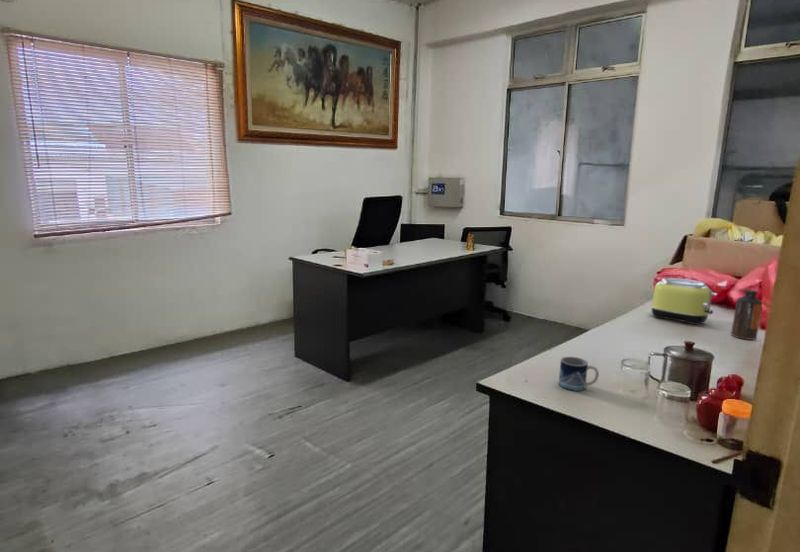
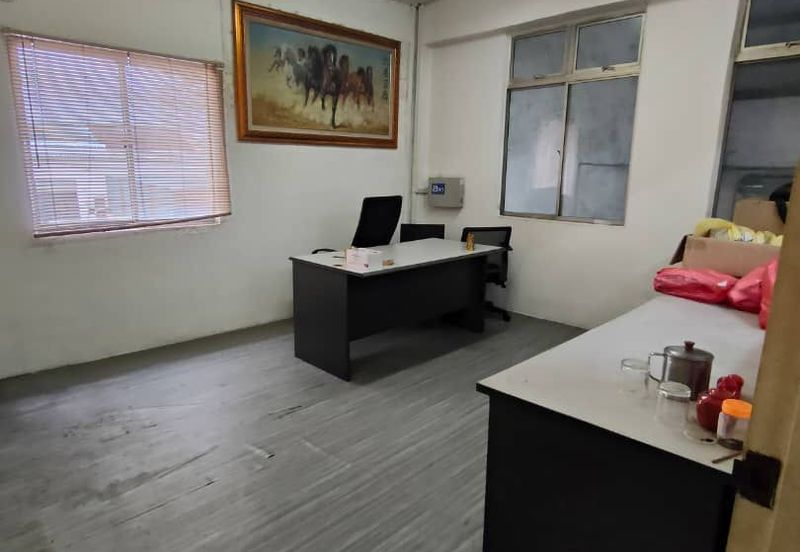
- toaster (683, 300)
- bottle (747, 313)
- mug (578, 374)
